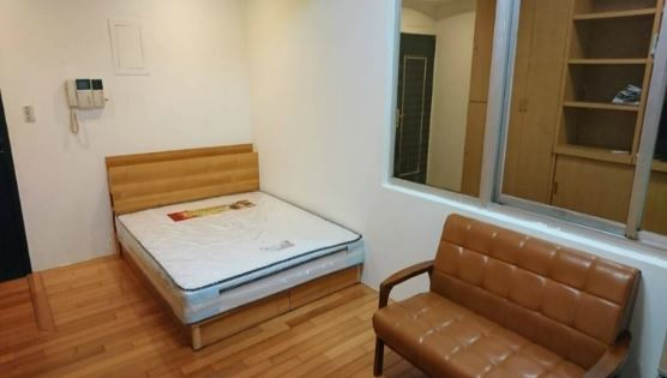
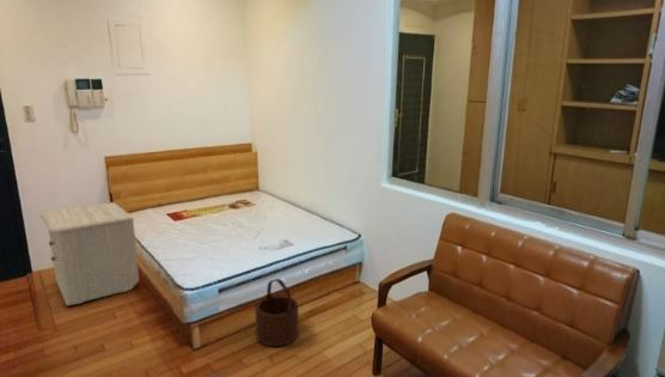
+ wooden bucket (276, 308)
+ nightstand (90, 250)
